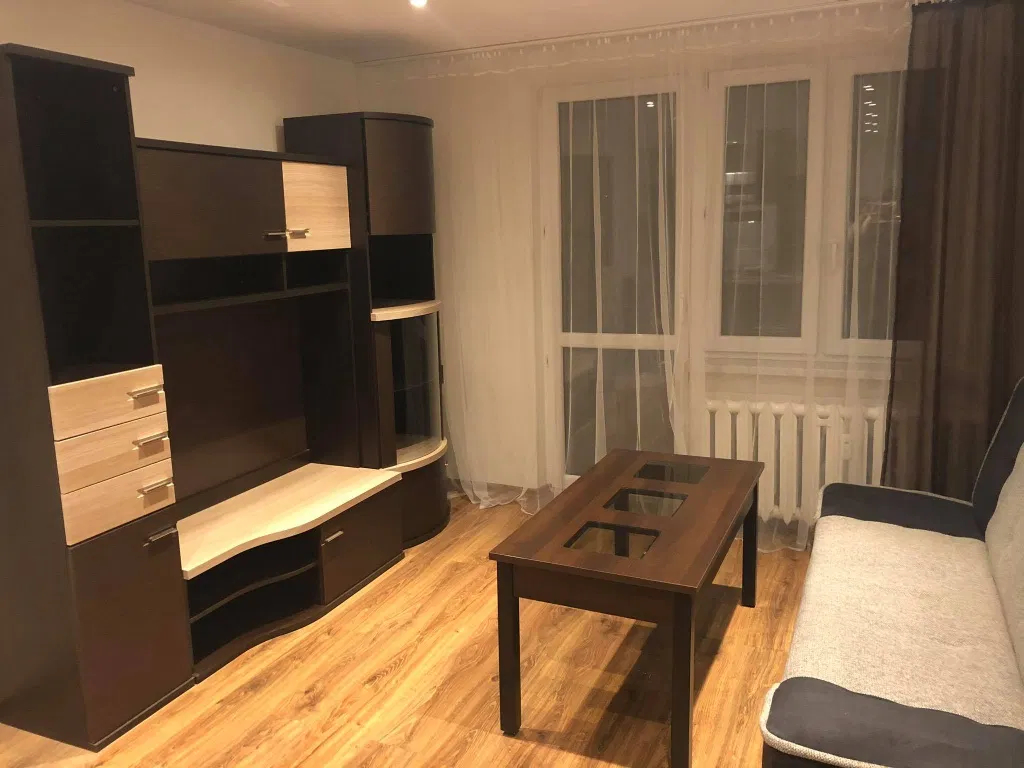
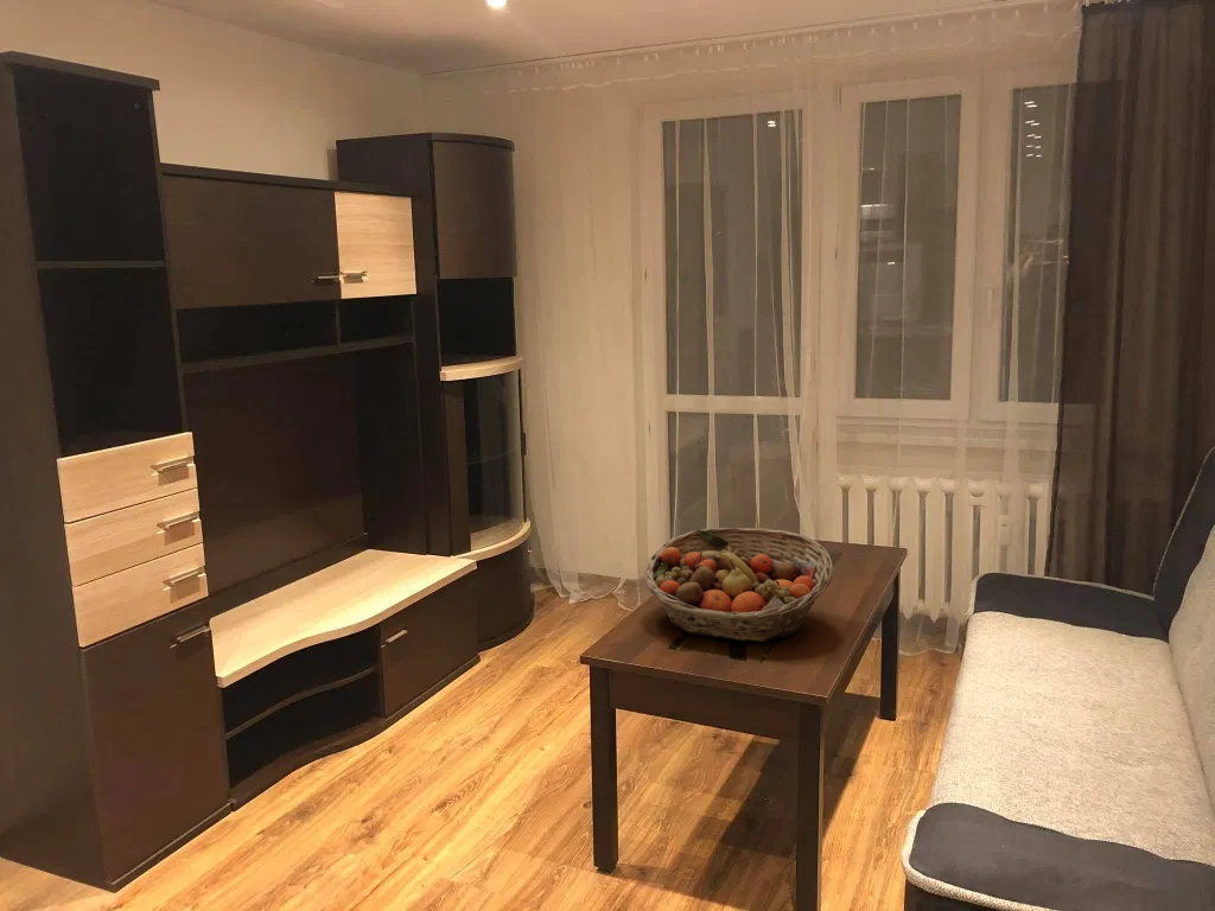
+ fruit basket (737, 581)
